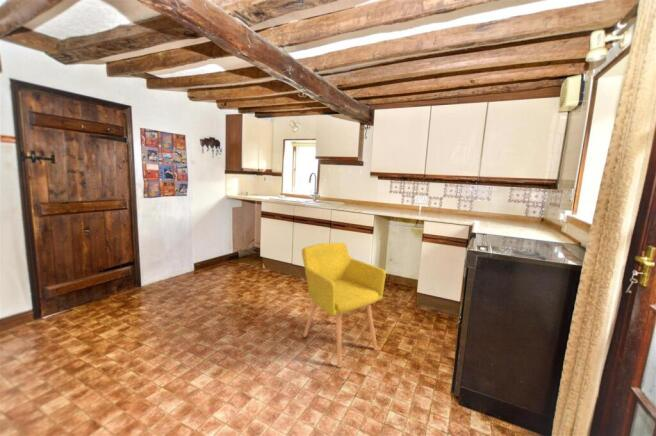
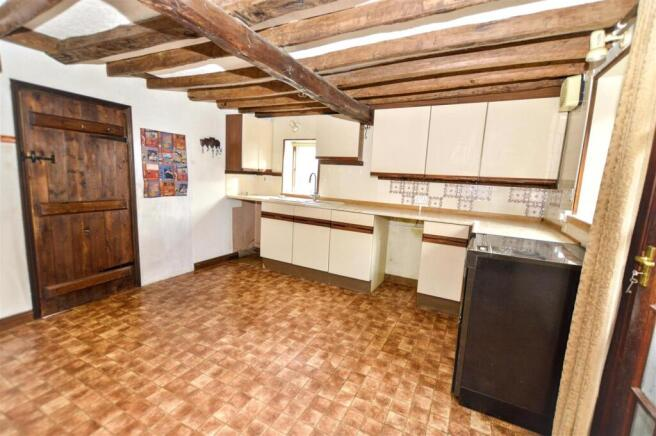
- chair (339, 296)
